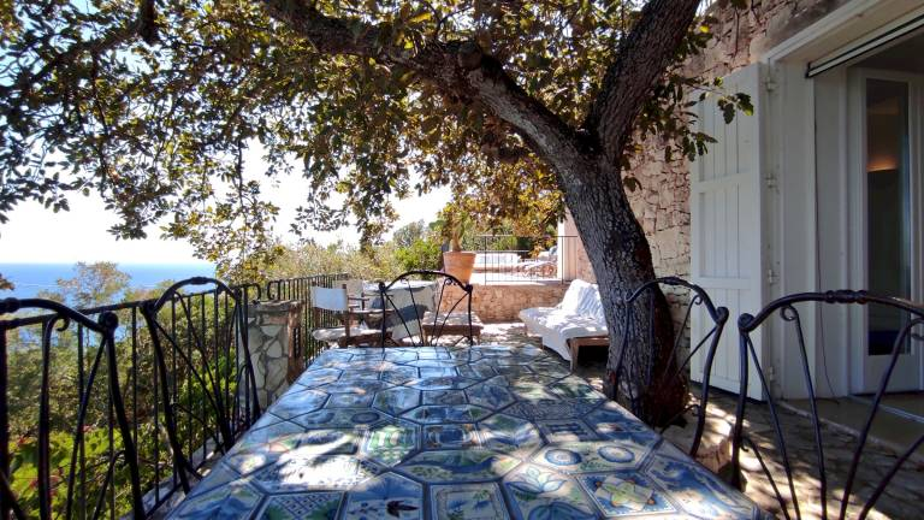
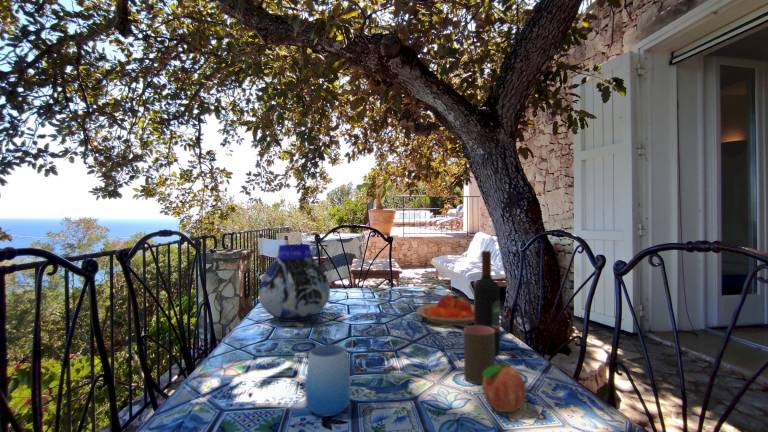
+ cup (328, 379)
+ cup (479, 354)
+ plate (451, 306)
+ fruit (503, 384)
+ vase (295, 281)
+ wine bottle (486, 301)
